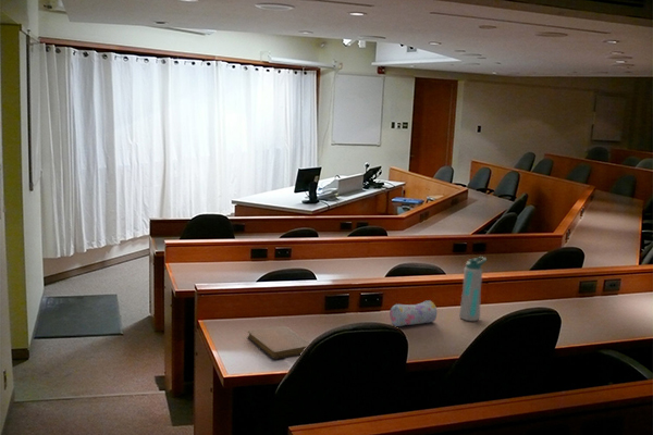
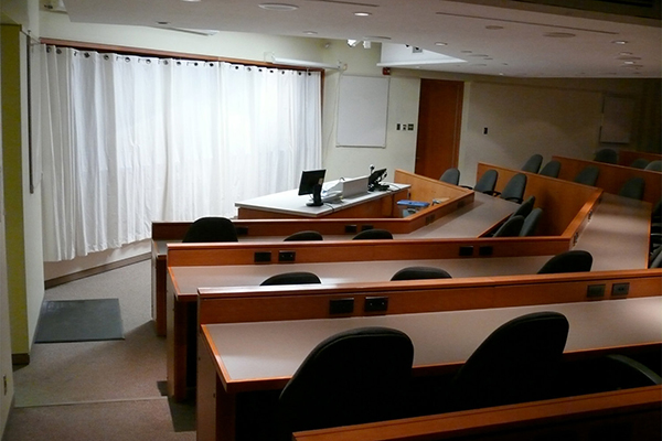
- water bottle (472, 288)
- notebook (280, 340)
- pencil case (414, 313)
